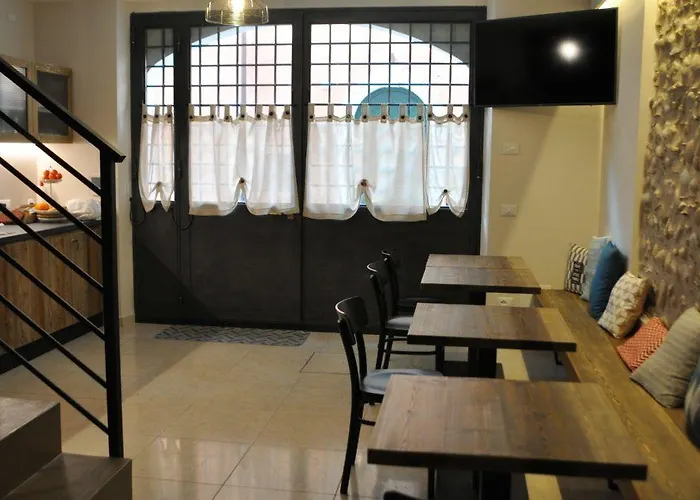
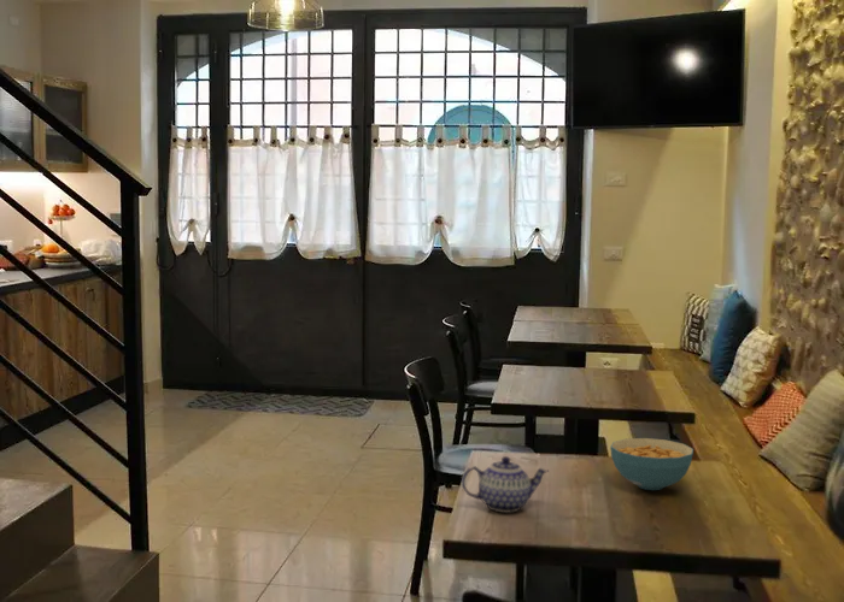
+ cereal bowl (651, 467)
+ teapot (504, 482)
